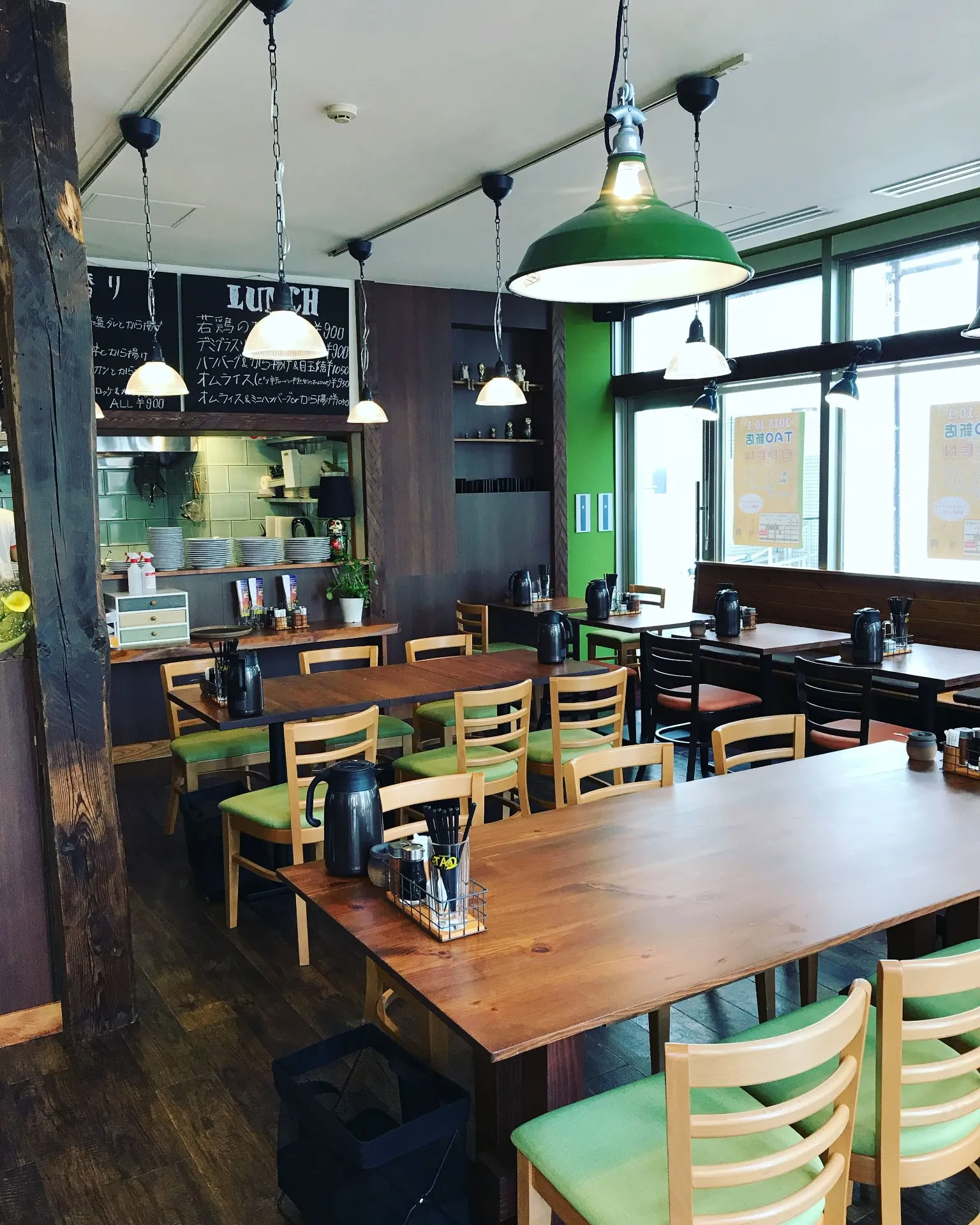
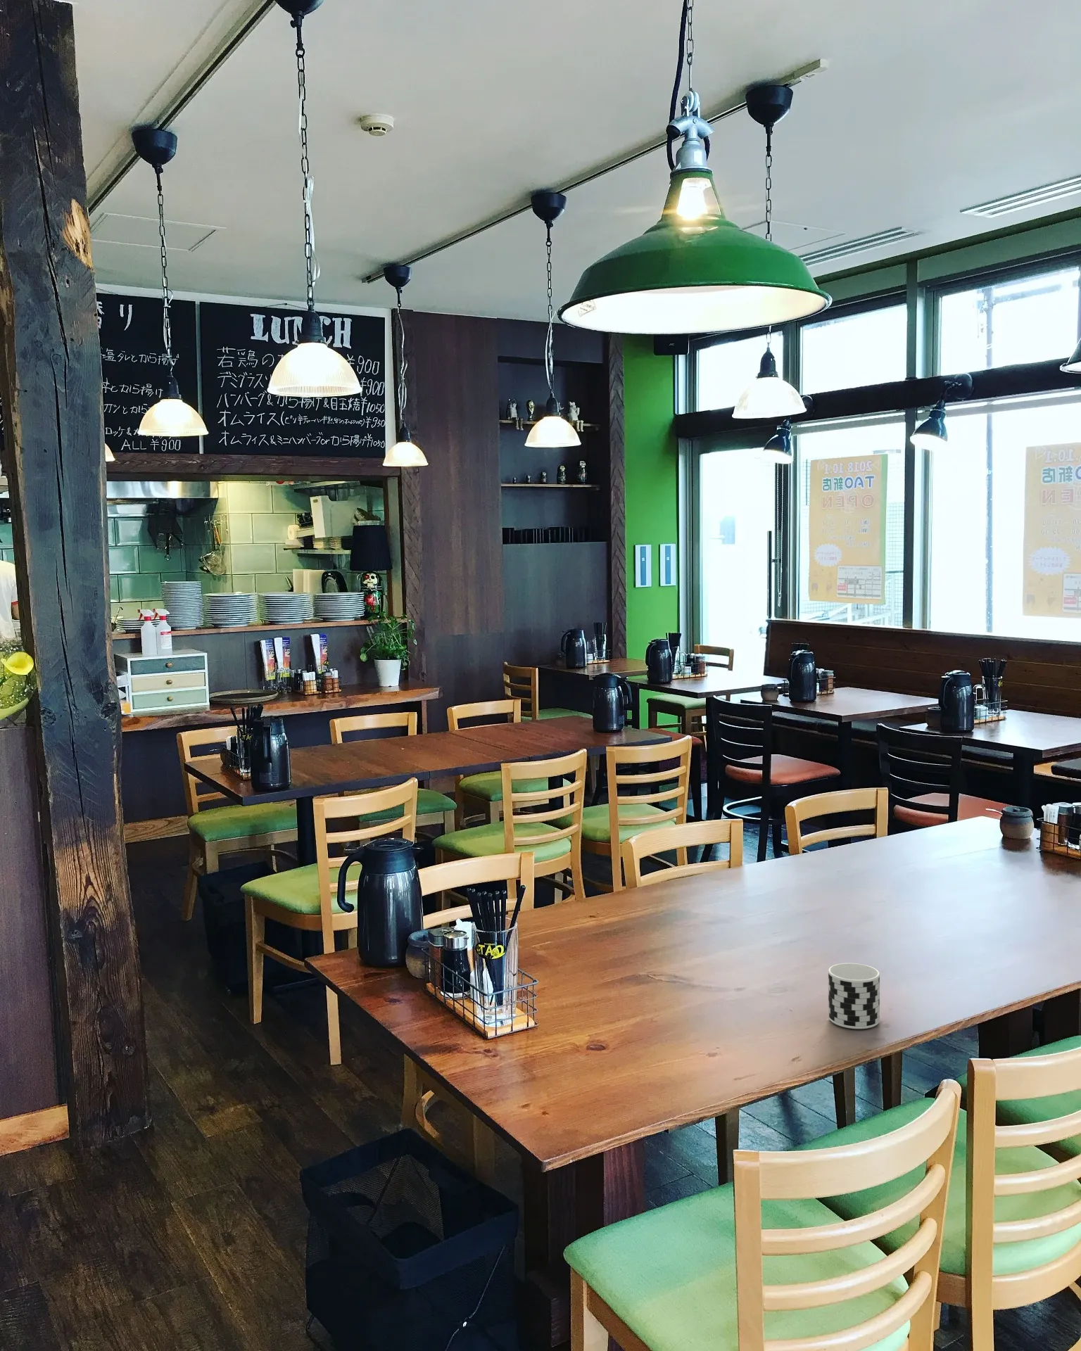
+ cup (856, 993)
